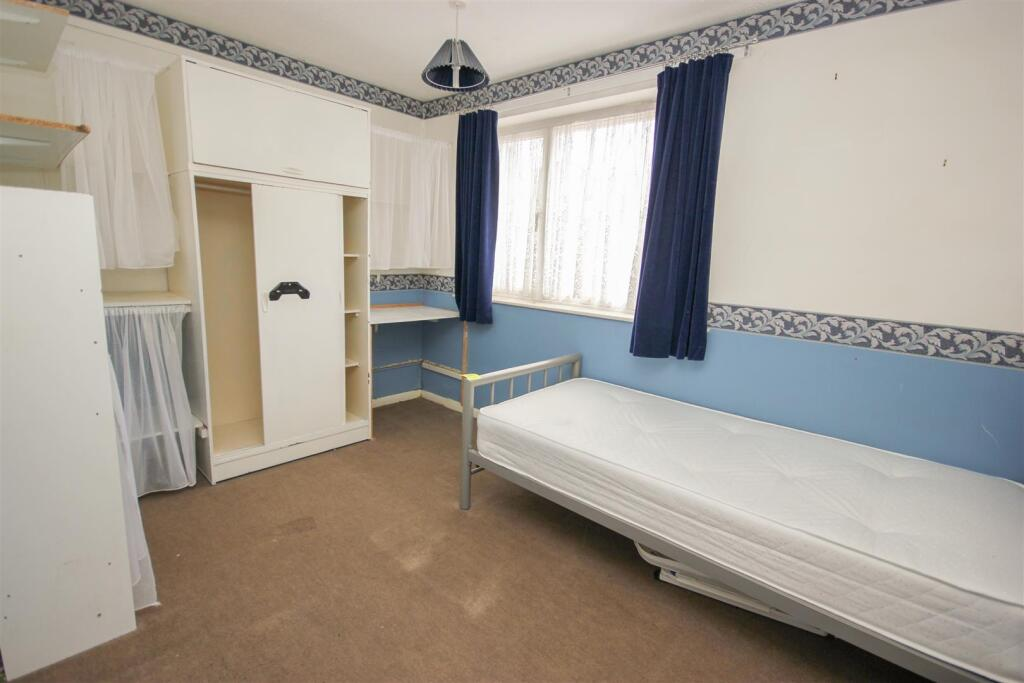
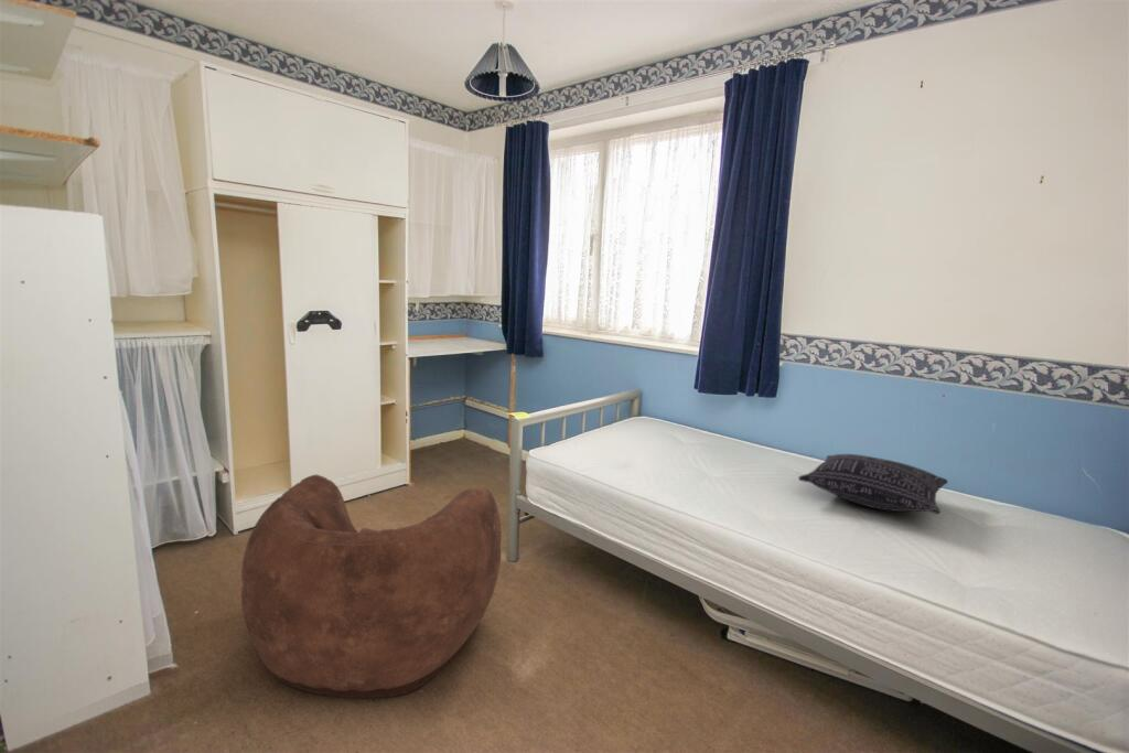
+ pillow (873, 480)
+ armchair (368, 575)
